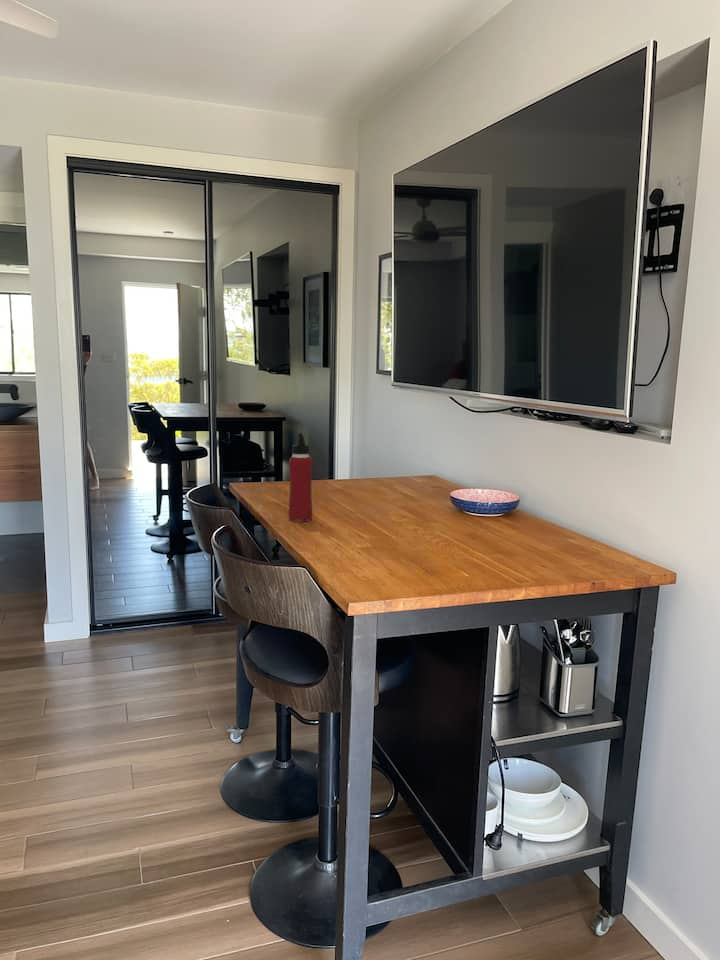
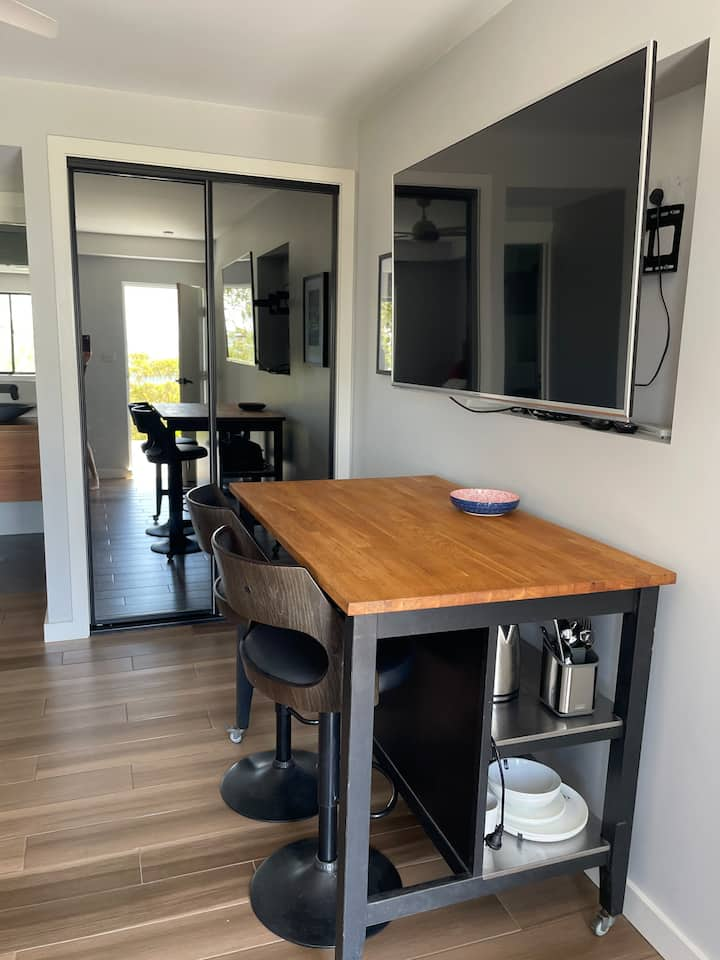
- water bottle (300, 476)
